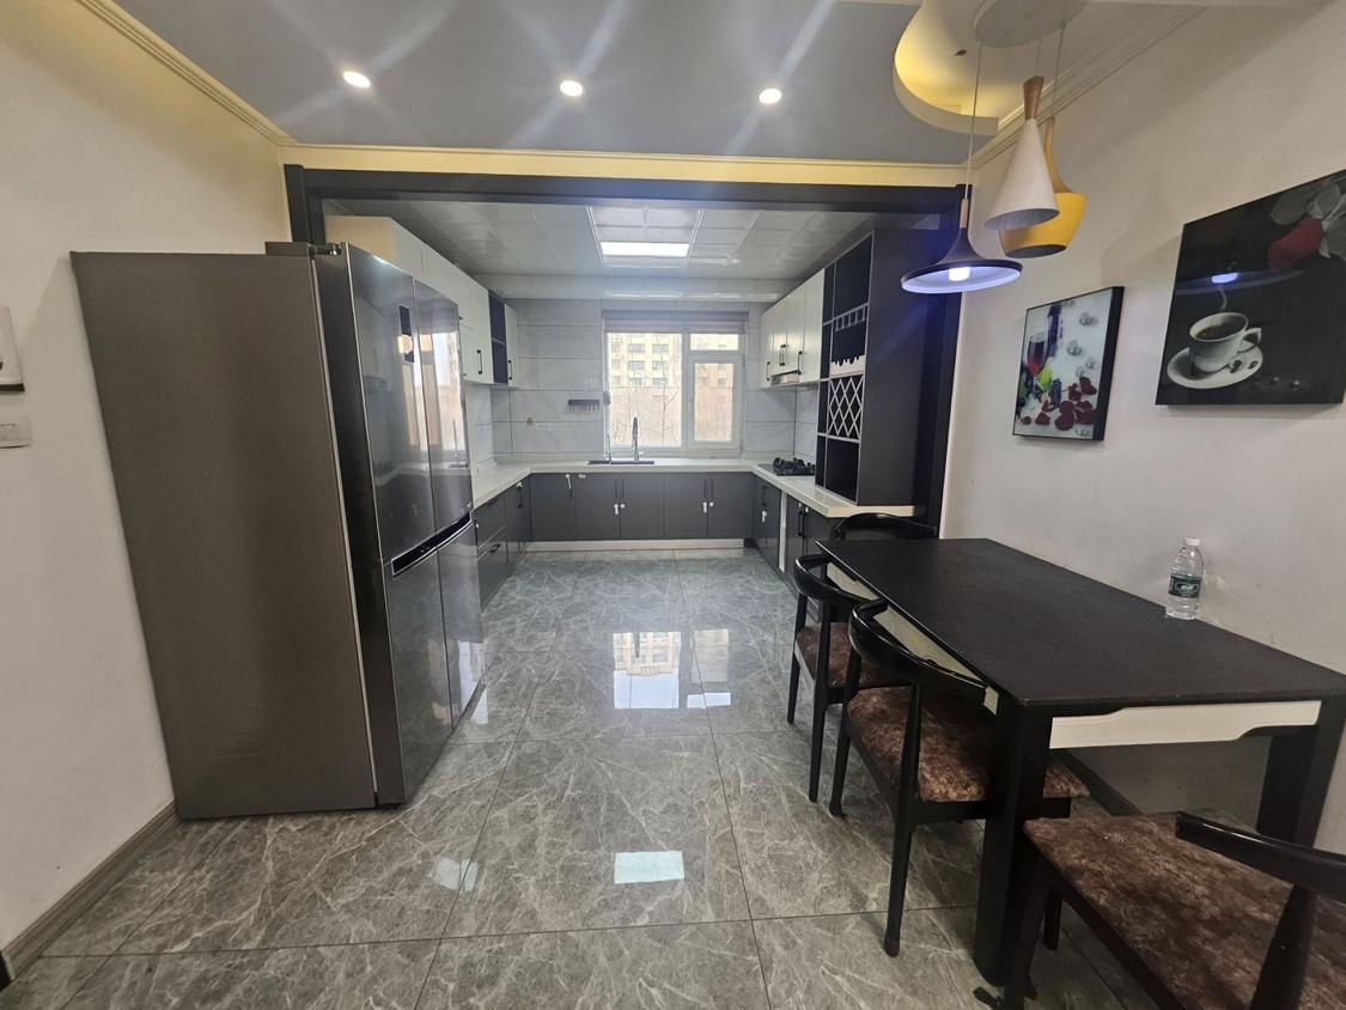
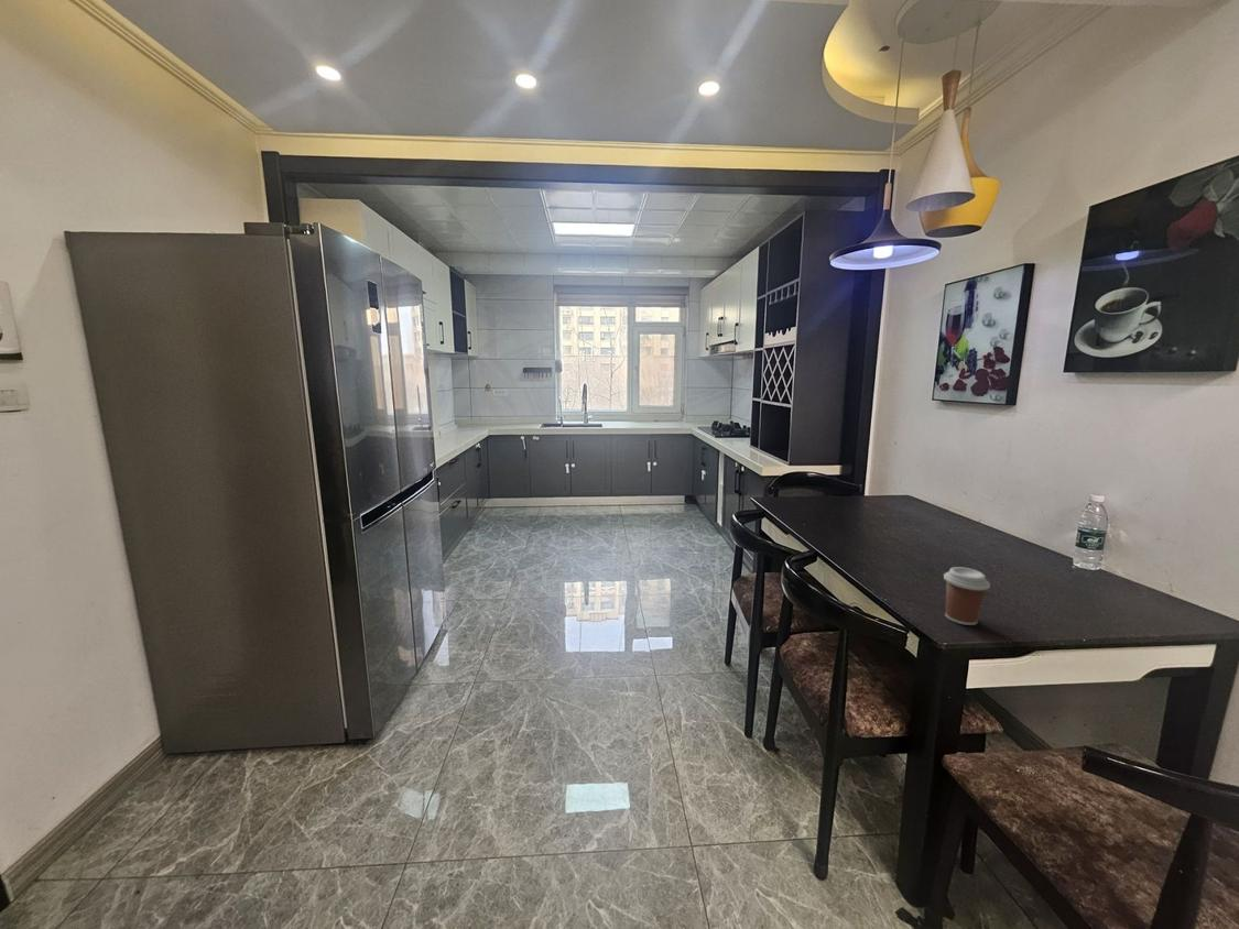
+ coffee cup (964, 595)
